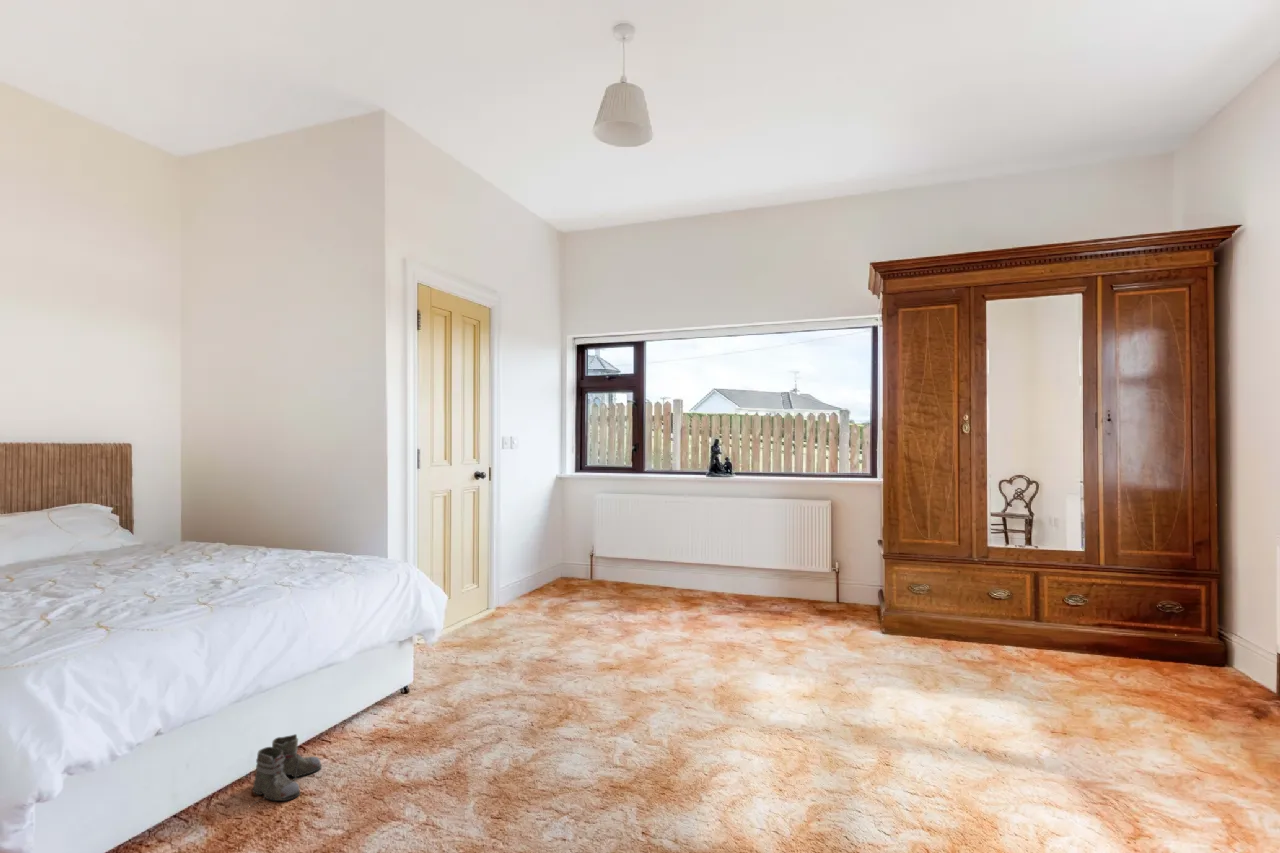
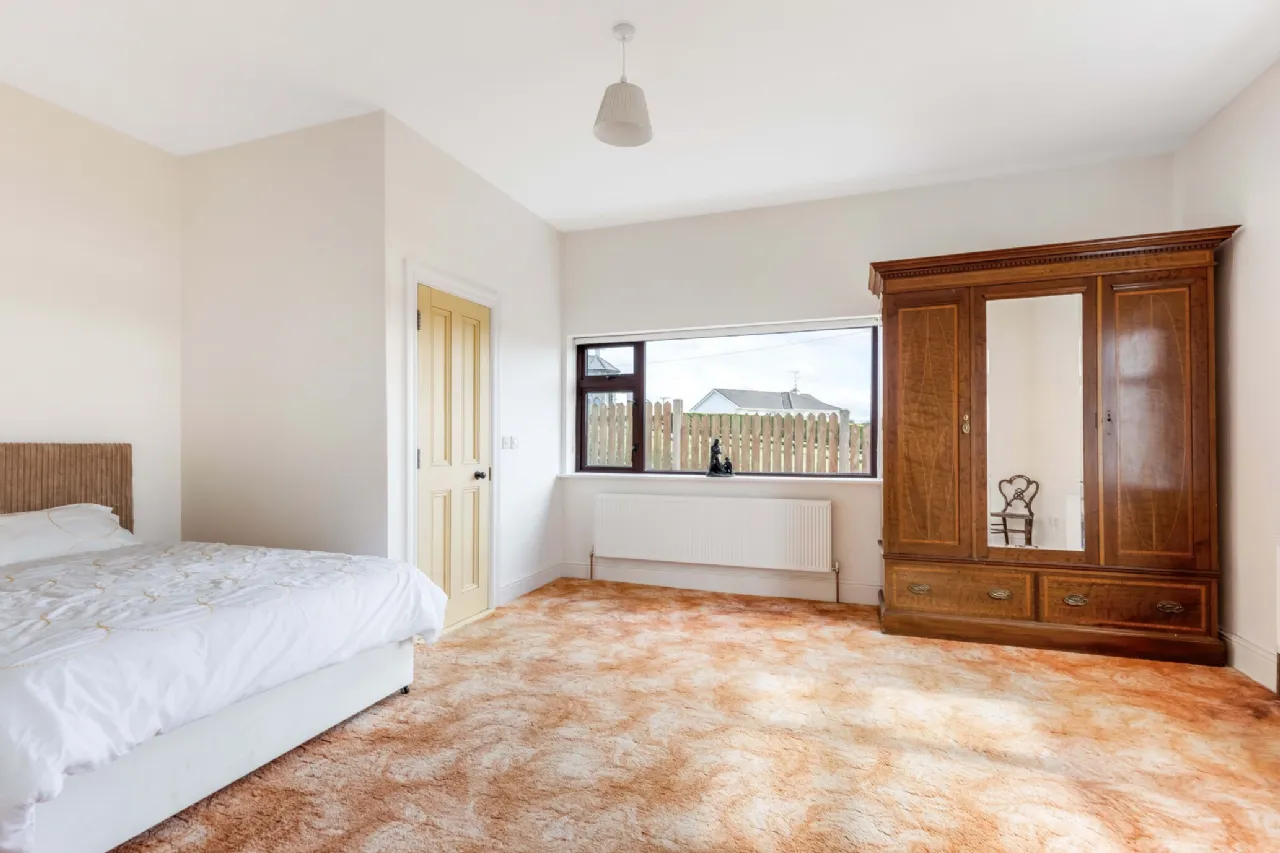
- boots (285, 764)
